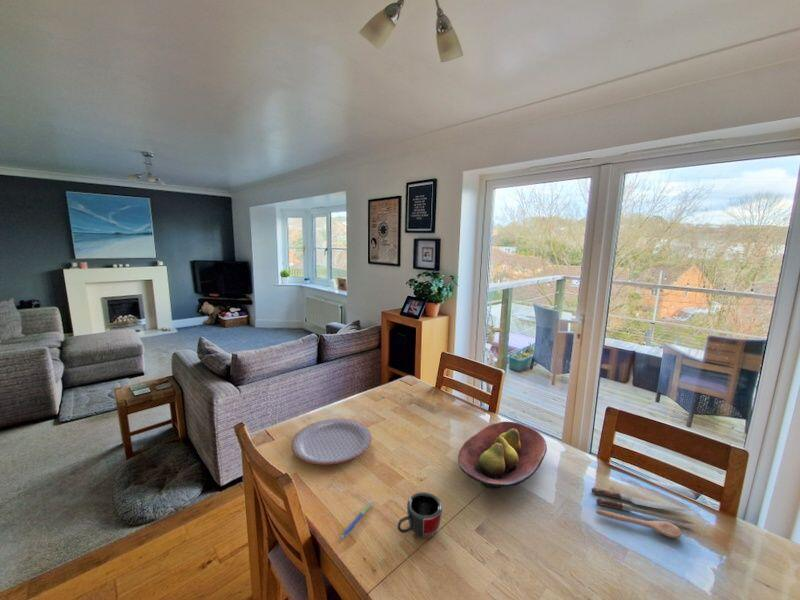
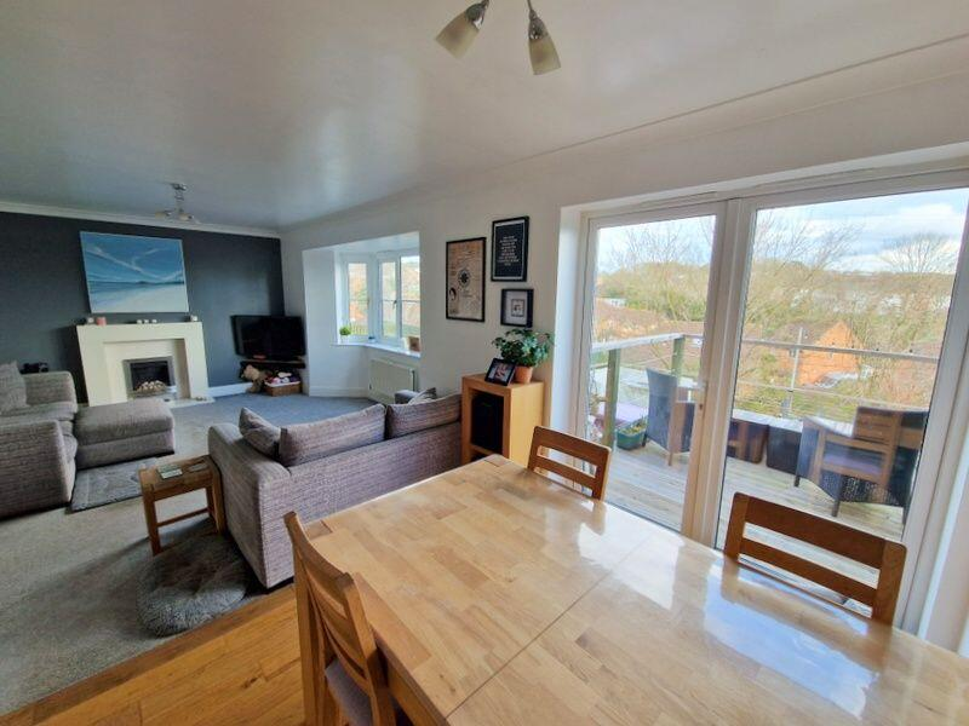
- pen (357, 518)
- spoon (644, 513)
- mug (418, 518)
- plate (332, 441)
- fruit bowl (503, 450)
